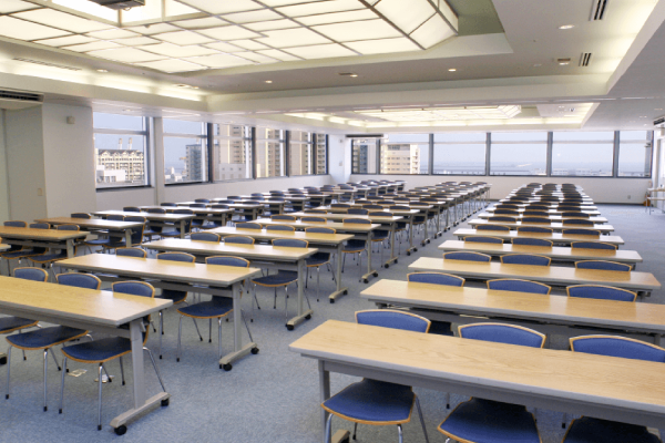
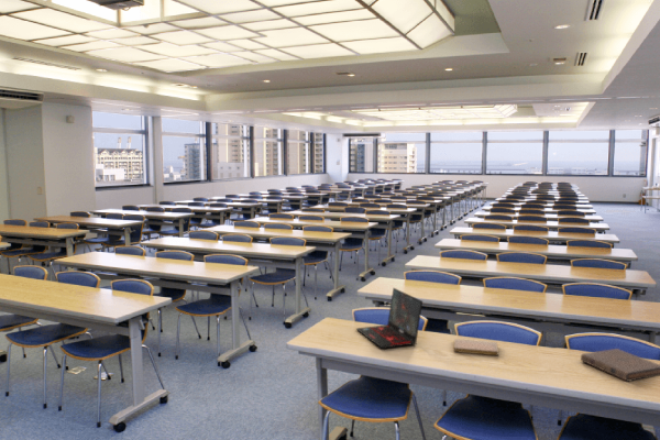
+ laptop (388, 316)
+ notebook (475, 346)
+ book (620, 364)
